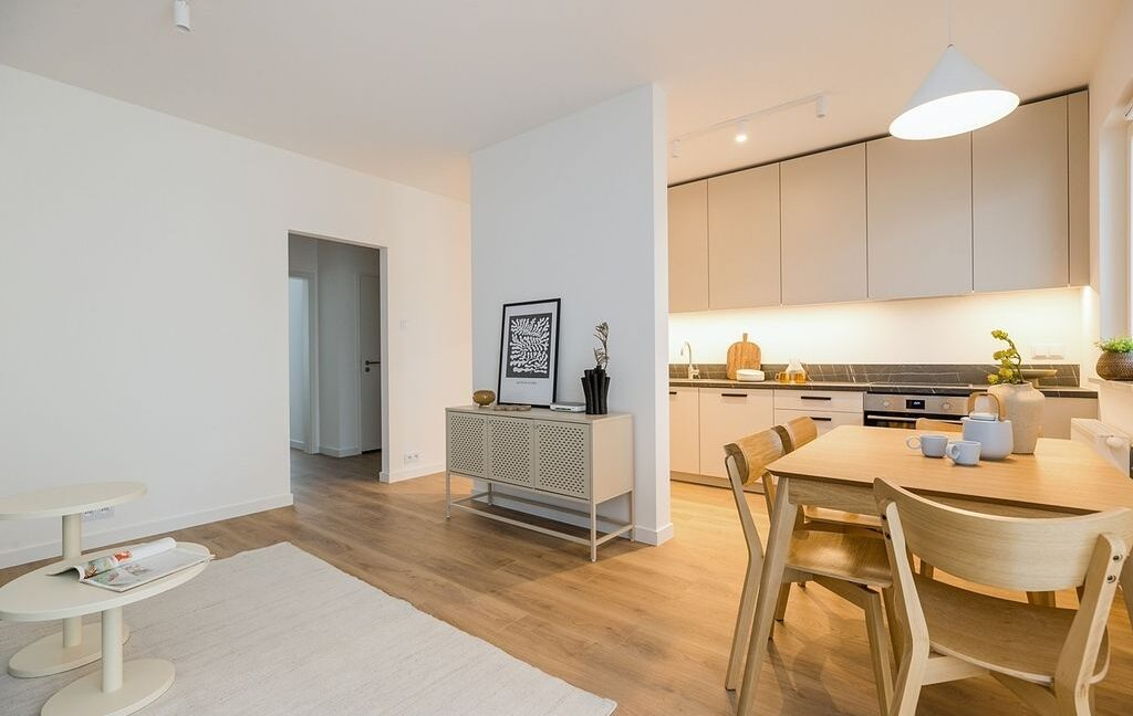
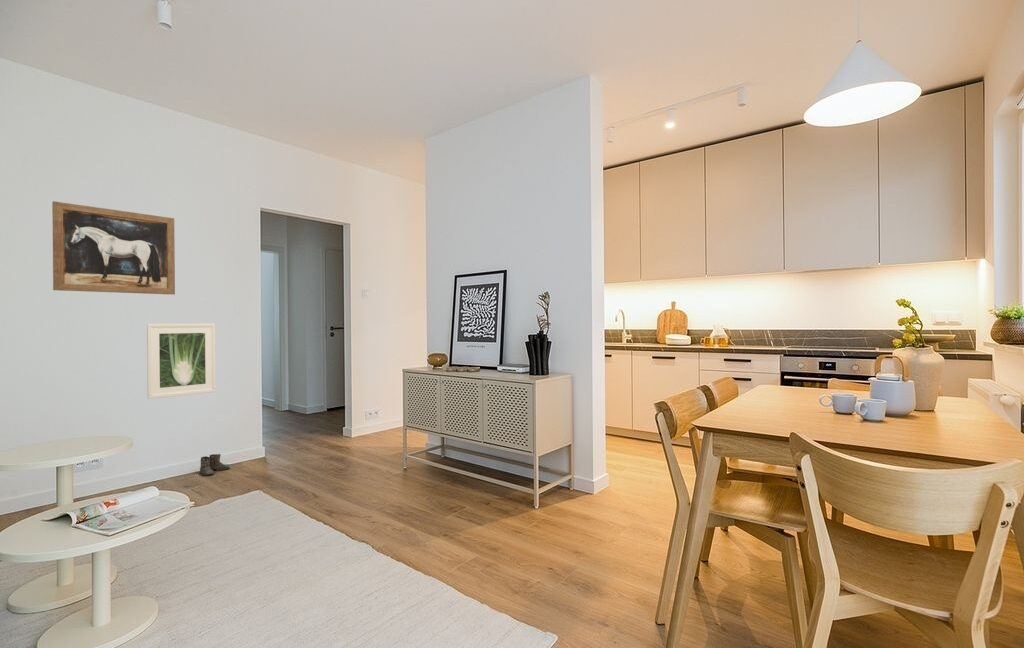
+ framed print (182, 359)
+ boots (212, 464)
+ wall art (118, 251)
